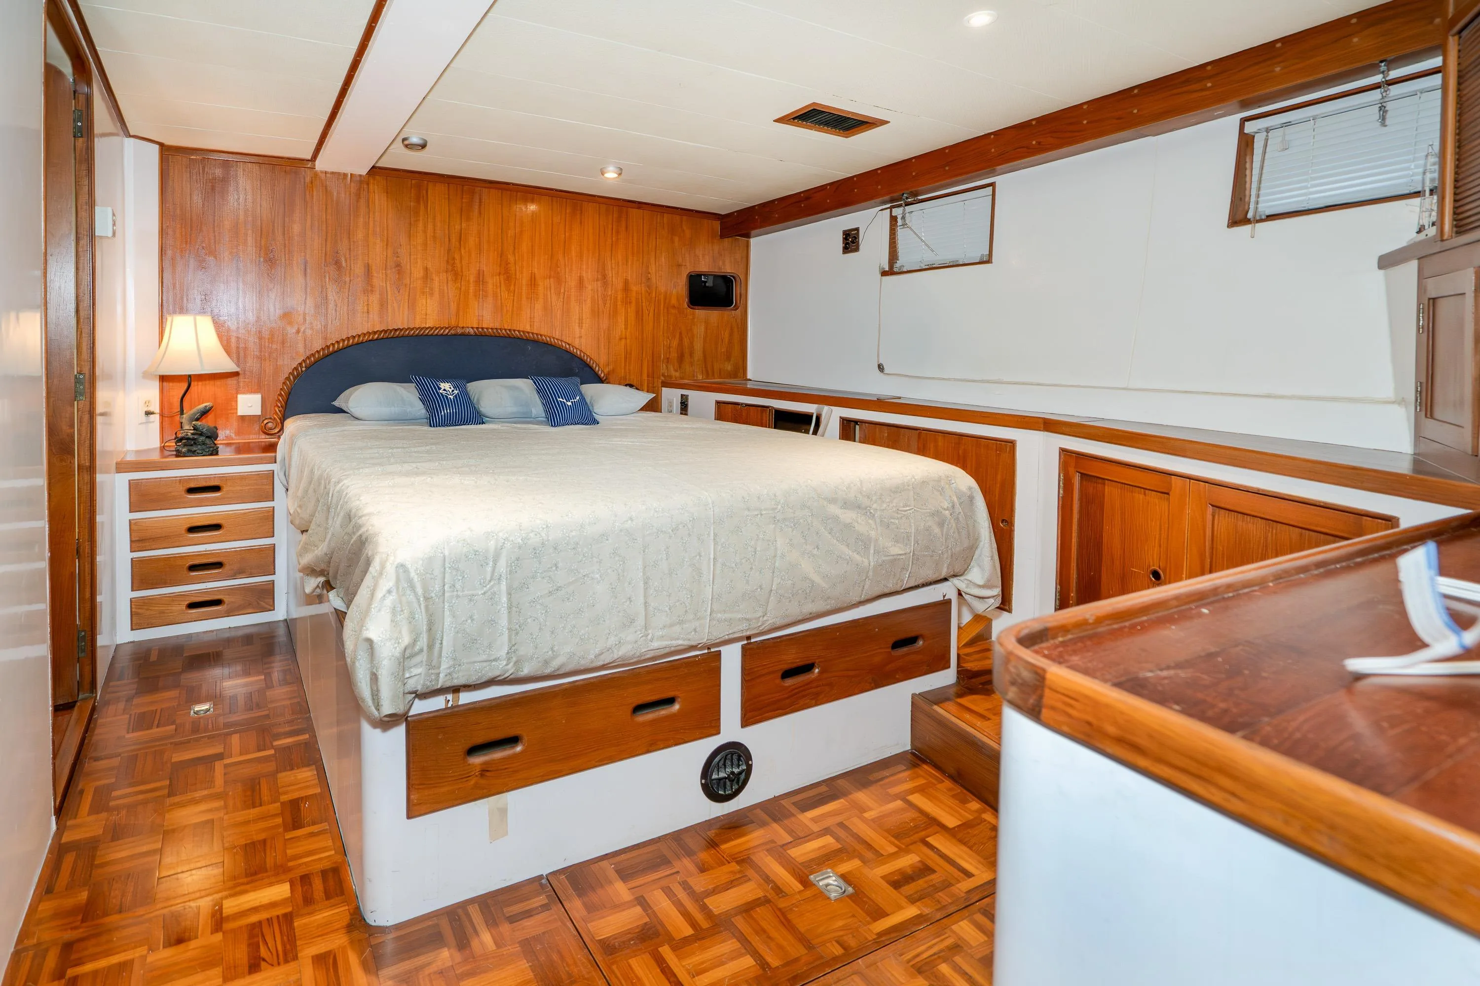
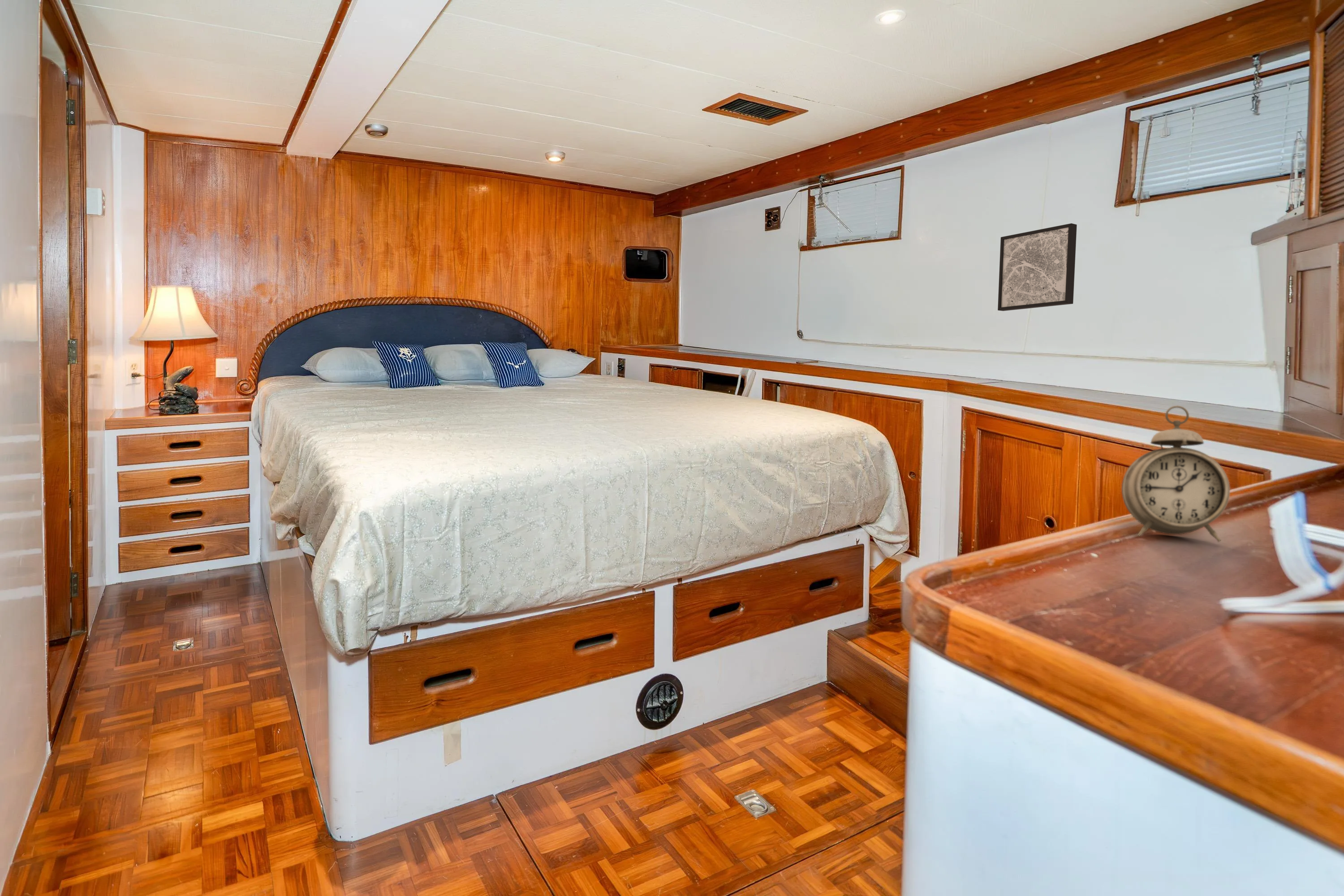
+ wall art (1035, 269)
+ alarm clock (1177, 471)
